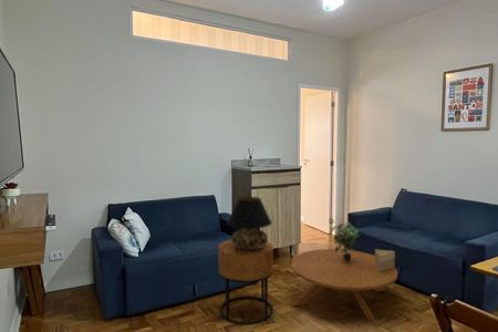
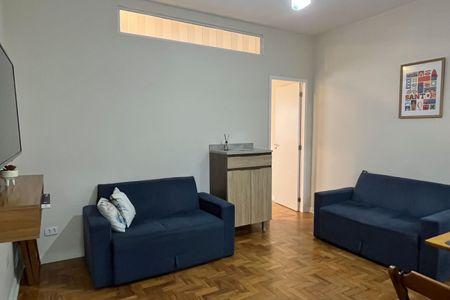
- side table (246, 278)
- potted plant (344, 240)
- decorative box (383, 259)
- coffee table (341, 281)
- table lamp (249, 222)
